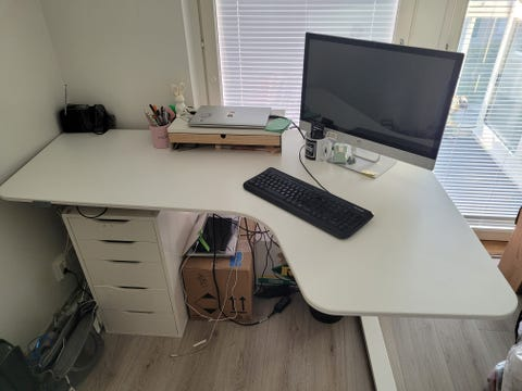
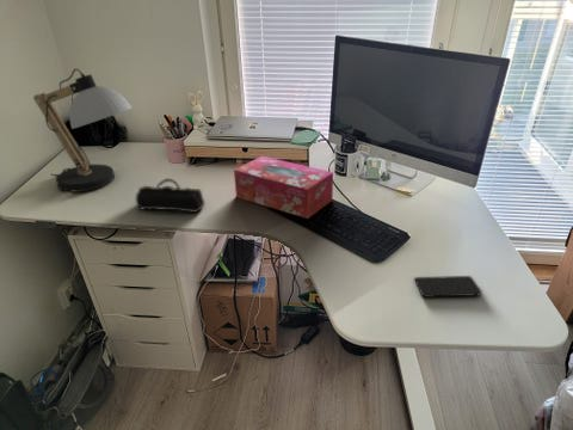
+ tissue box (283, 184)
+ smartphone (446, 285)
+ pencil case (168, 194)
+ desk lamp (80, 125)
